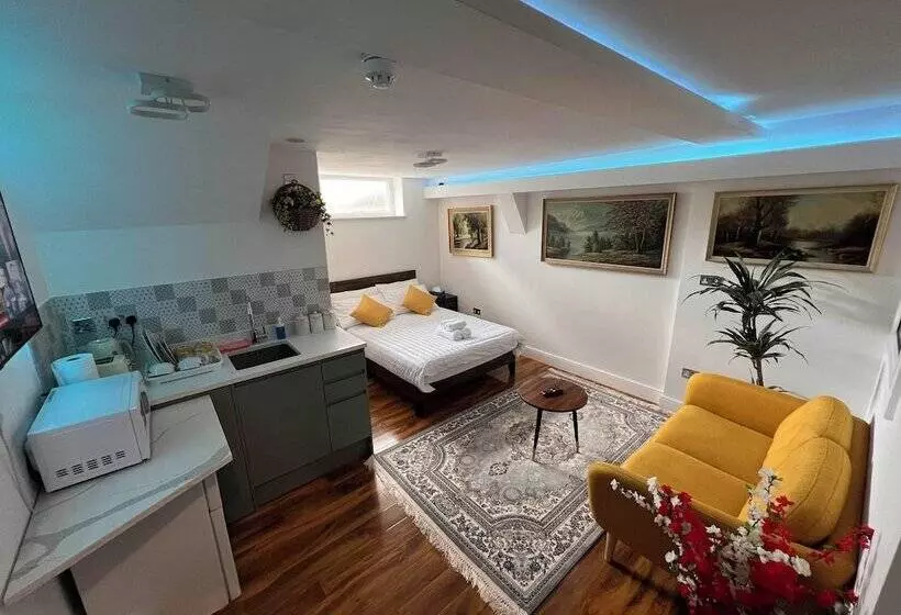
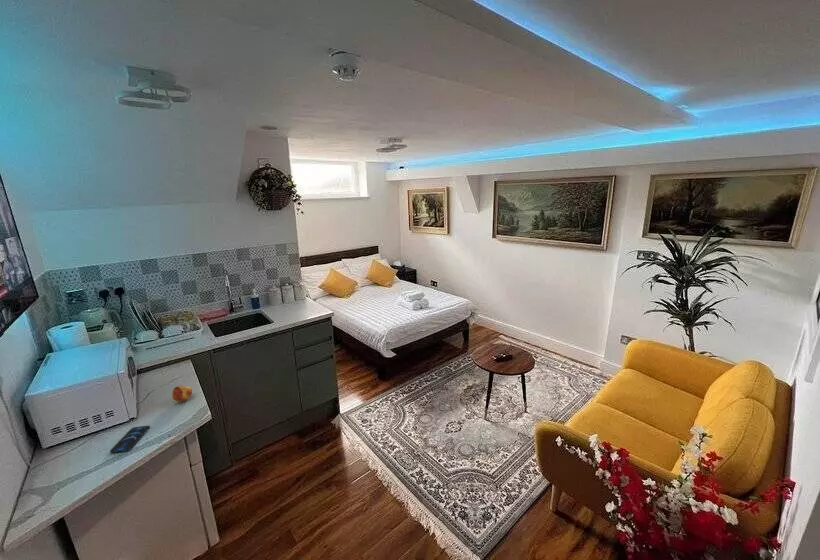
+ smartphone (131, 438)
+ fruit (182, 393)
